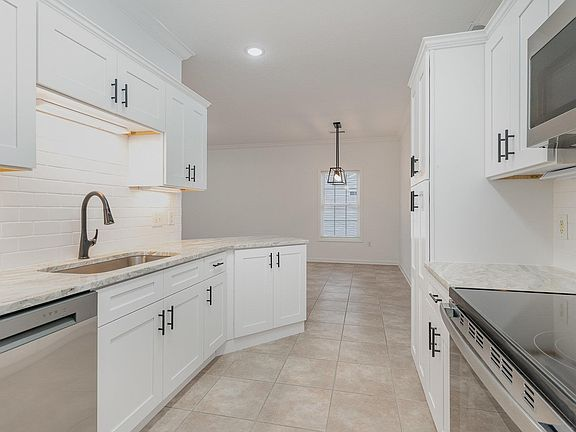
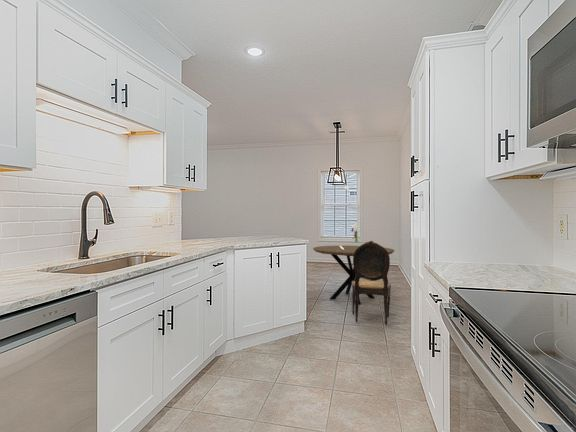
+ dining chair (370, 279)
+ bouquet (352, 238)
+ dining table (352, 273)
